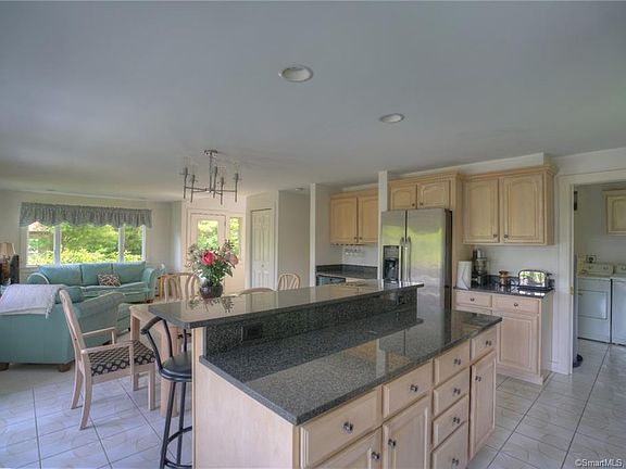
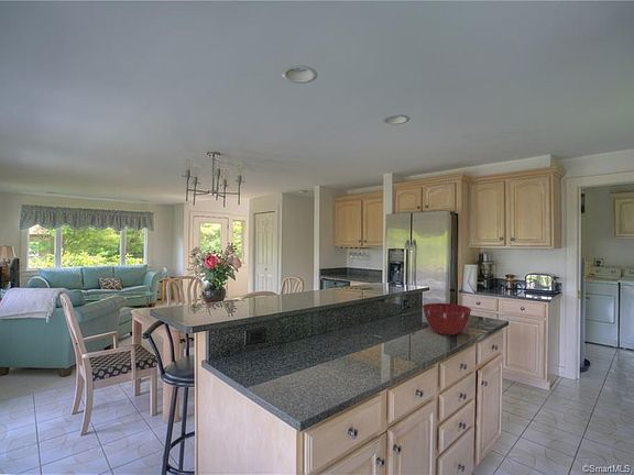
+ mixing bowl (446, 319)
